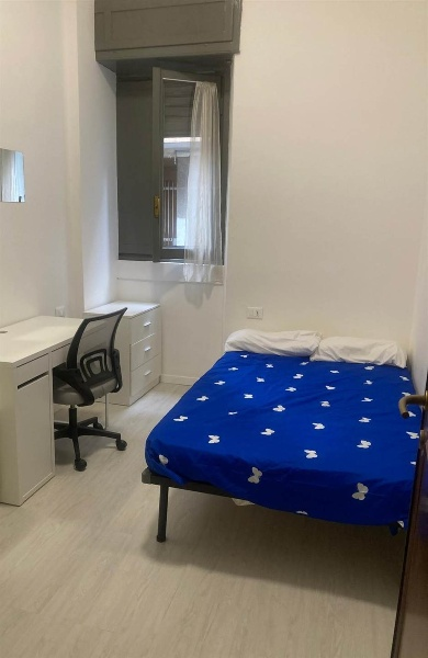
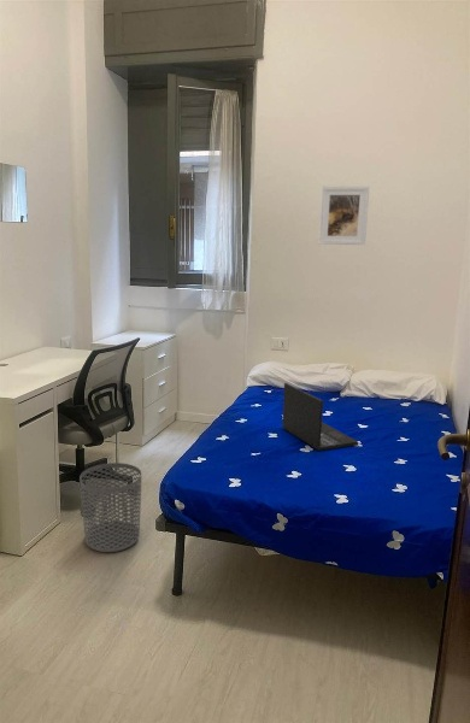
+ laptop (319, 412)
+ waste bin (111, 506)
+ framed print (343, 214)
